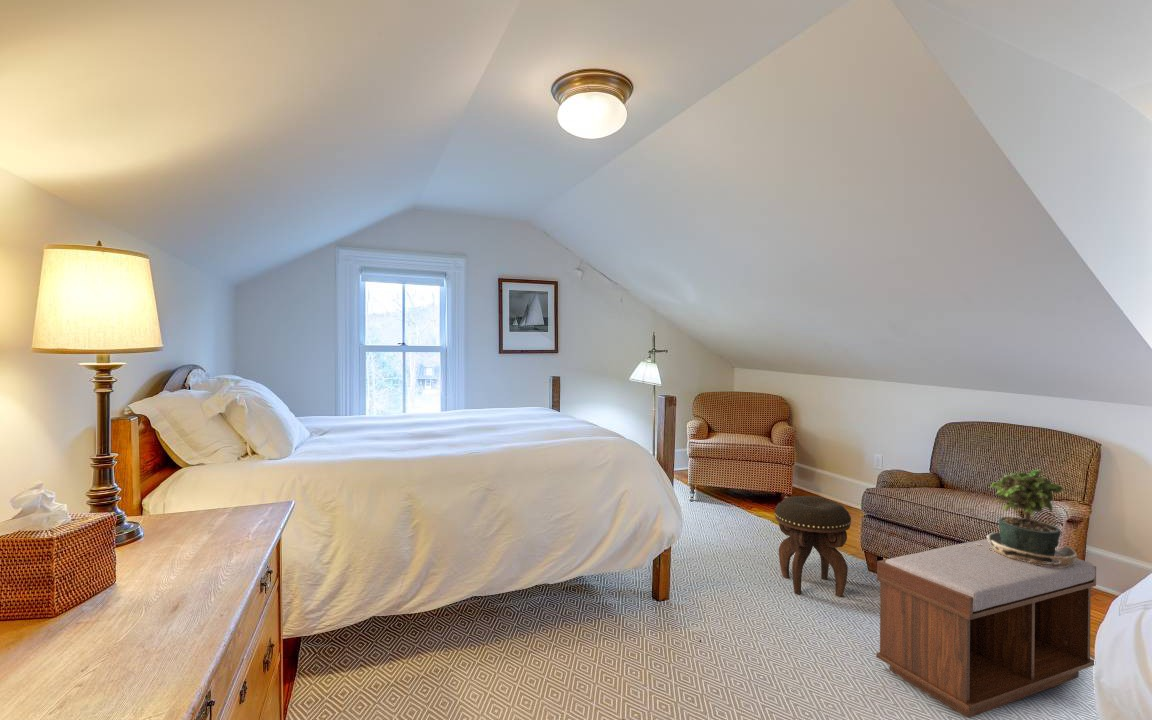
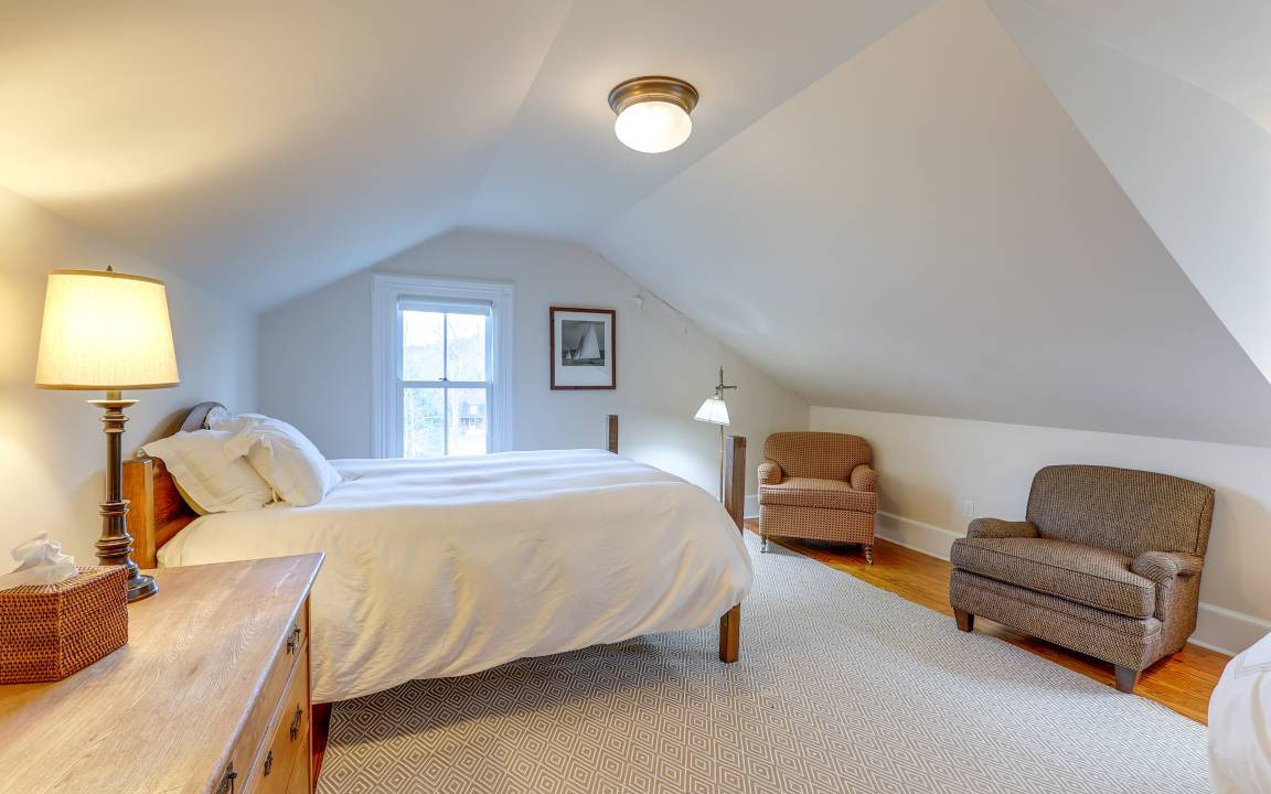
- potted plant (1022, 508)
- footstool (811, 543)
- bench (986, 616)
